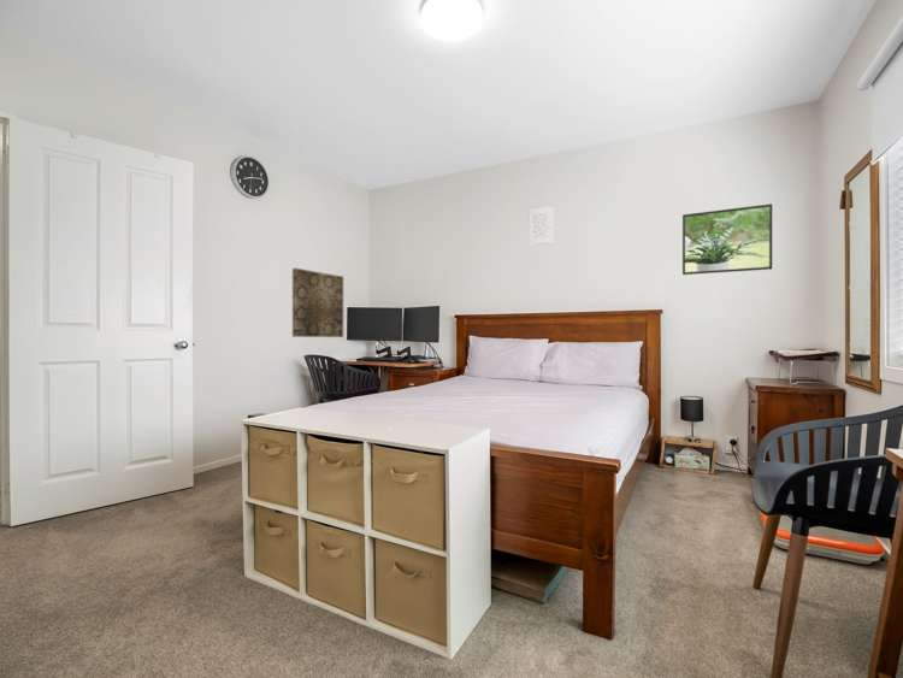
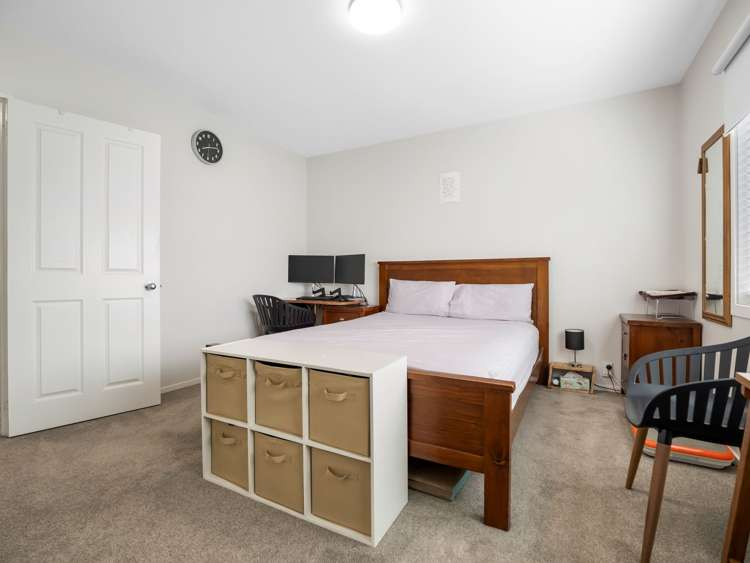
- wall art (319, 305)
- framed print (725, 241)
